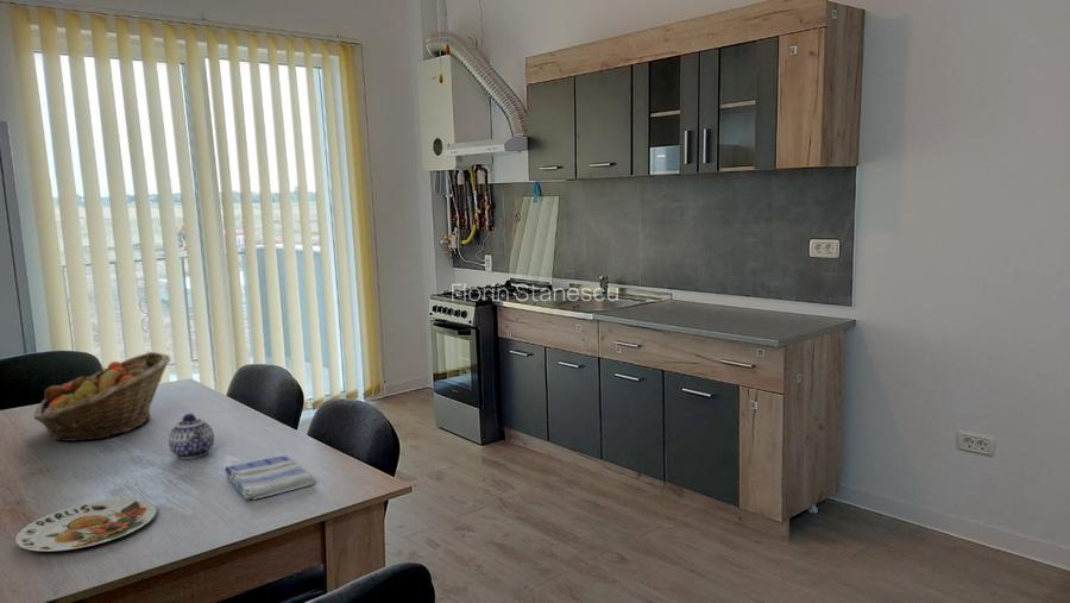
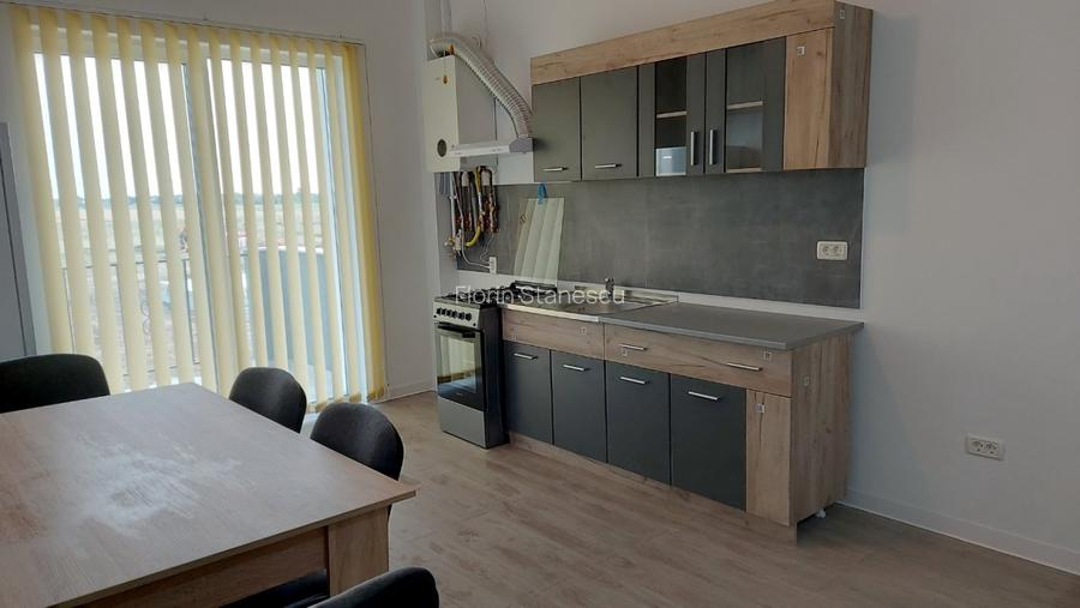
- plate (89, 525)
- teapot (190, 434)
- dish towel (269, 475)
- fruit basket (105, 394)
